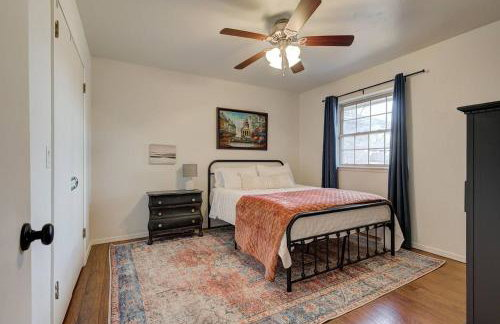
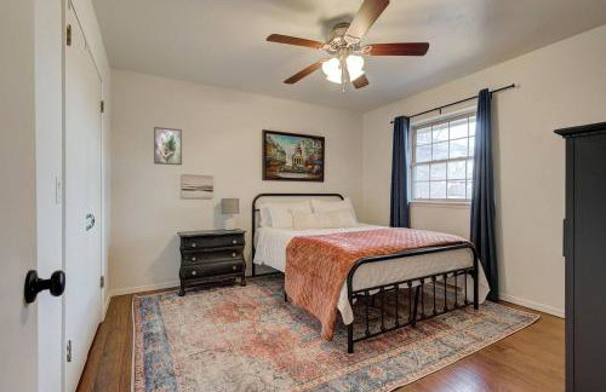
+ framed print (167, 146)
